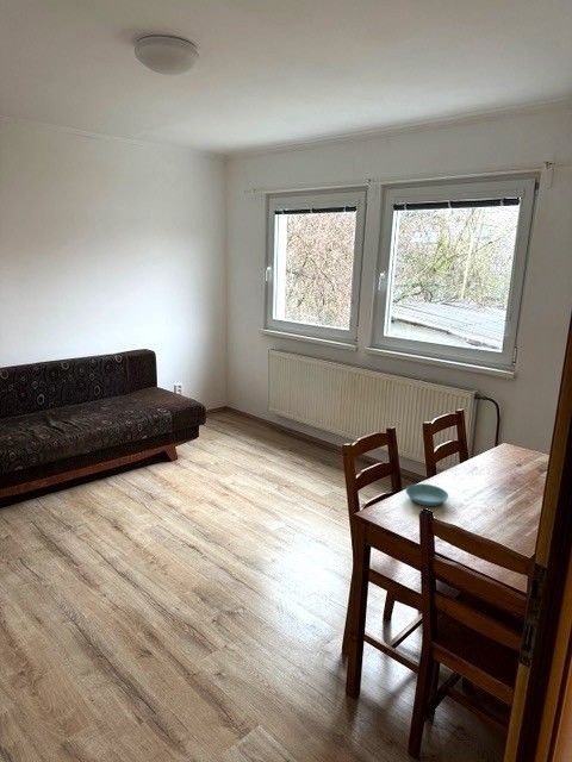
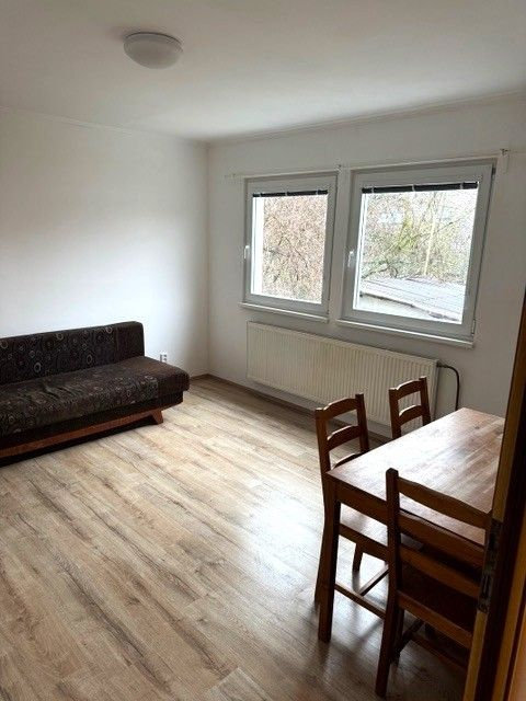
- saucer (425, 495)
